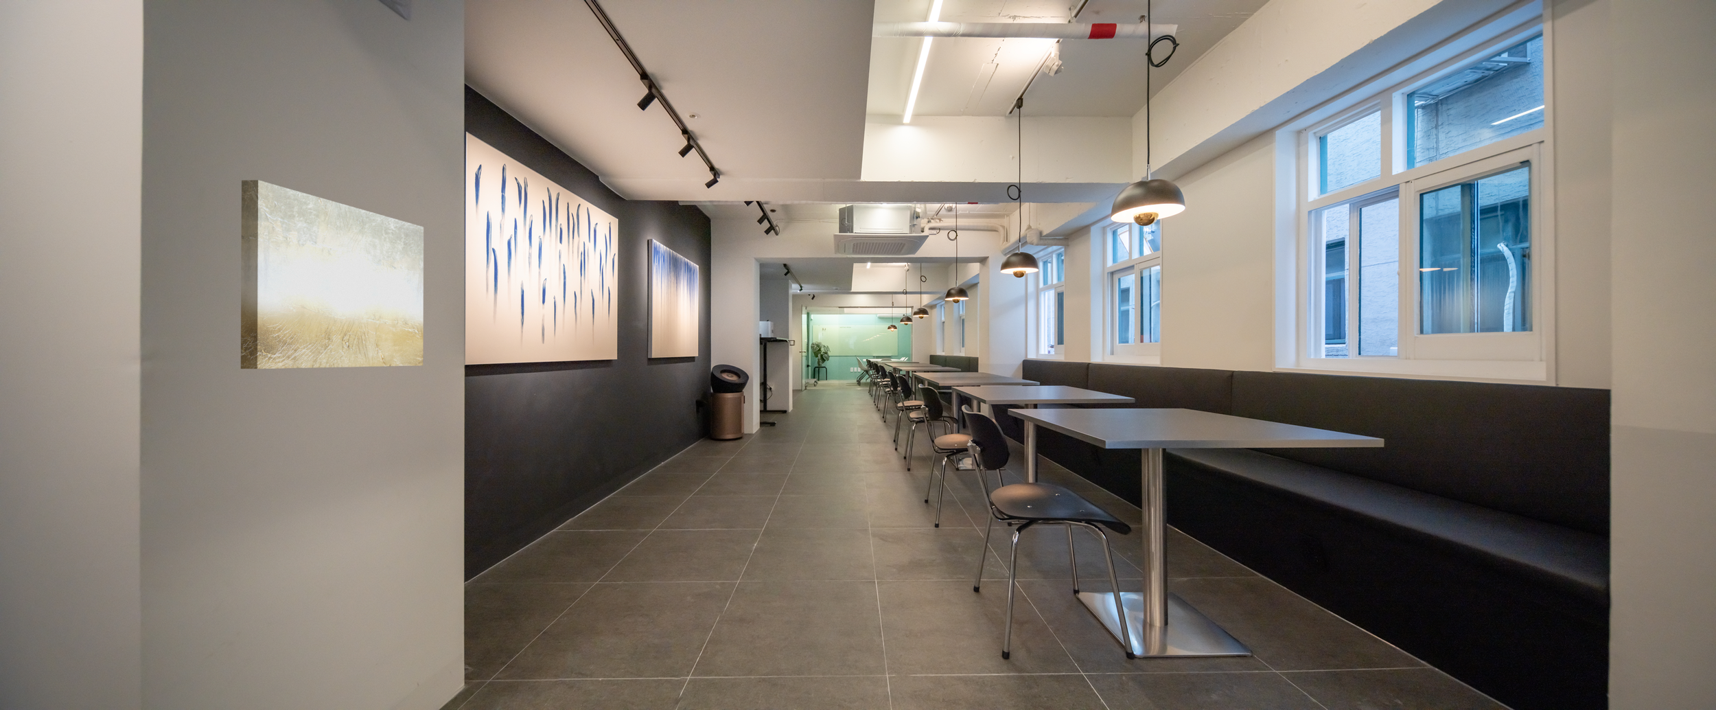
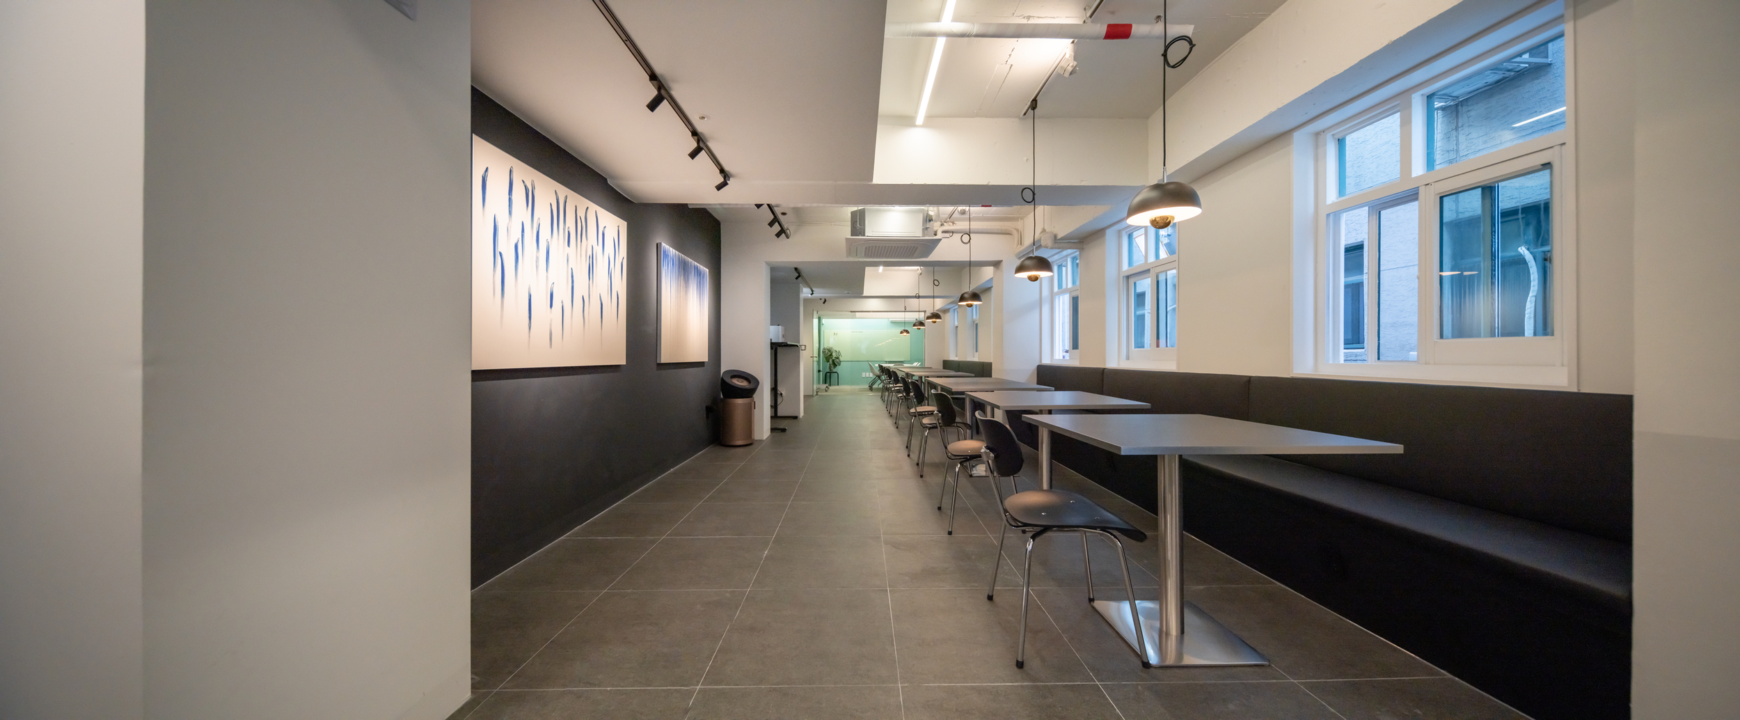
- wall art (346, 287)
